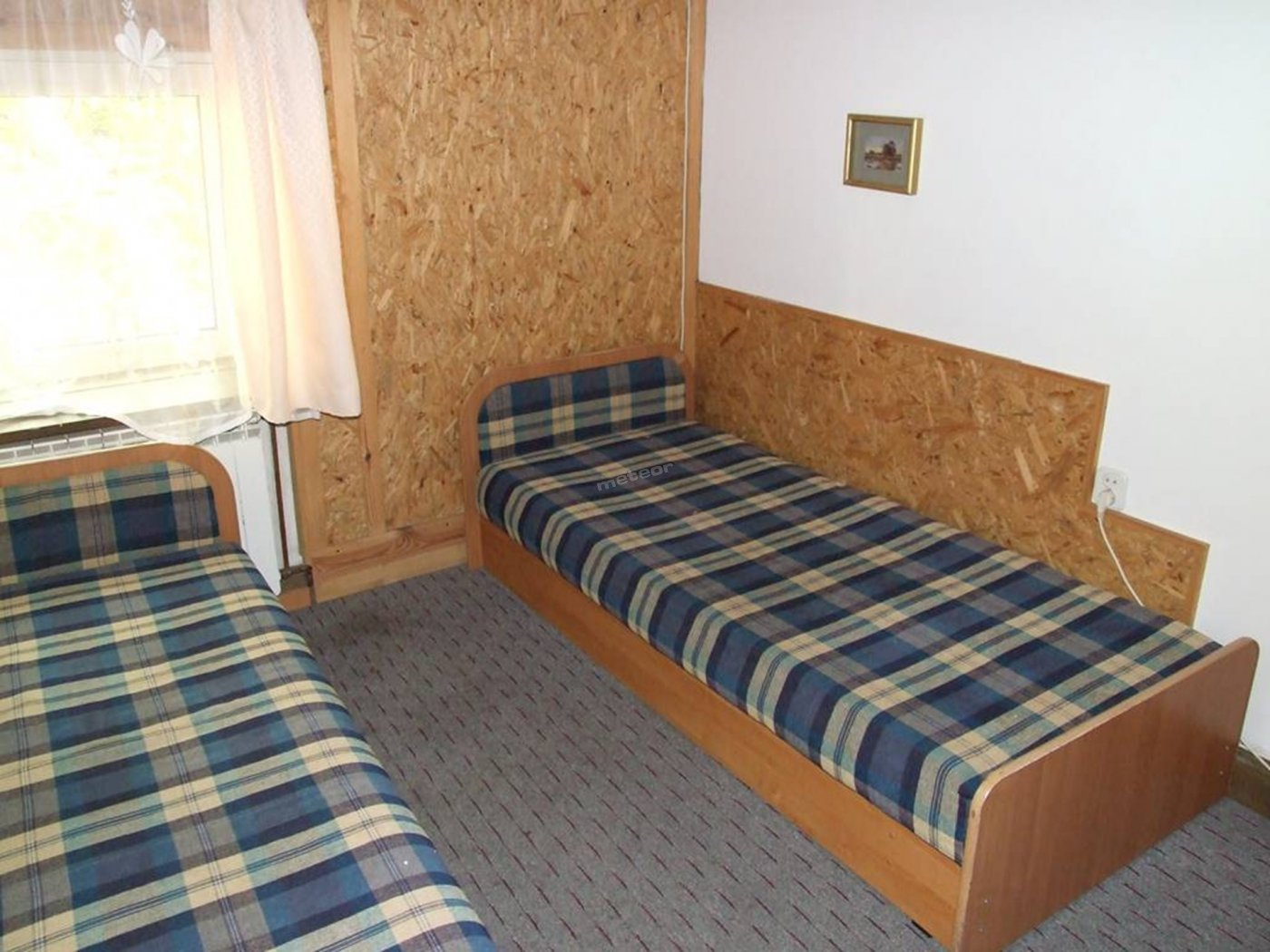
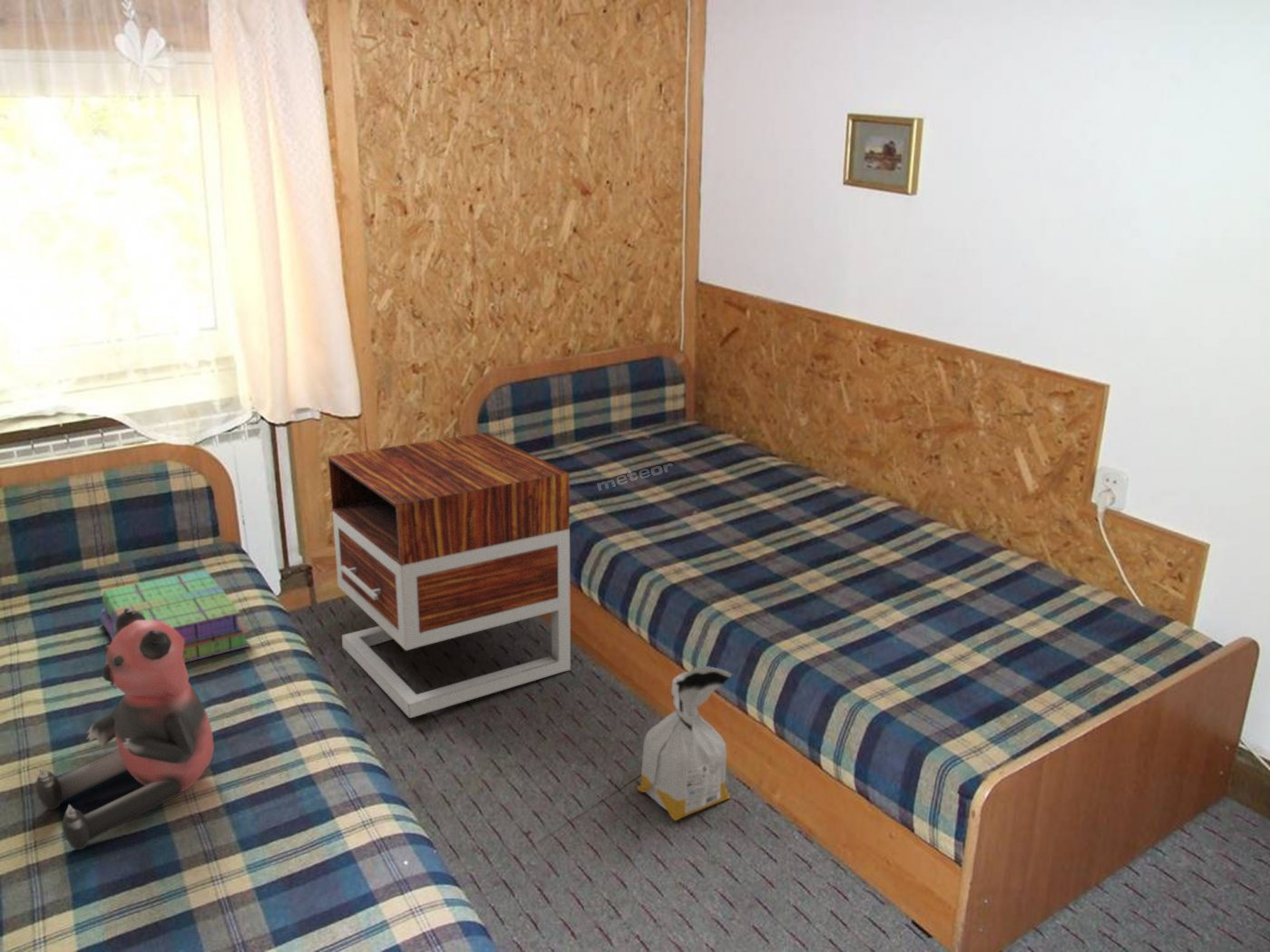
+ nightstand (445, 565)
+ bear (124, 713)
+ bag (689, 731)
+ stack of books (171, 617)
